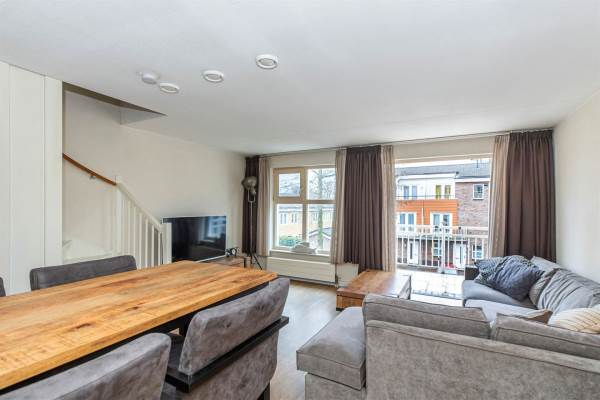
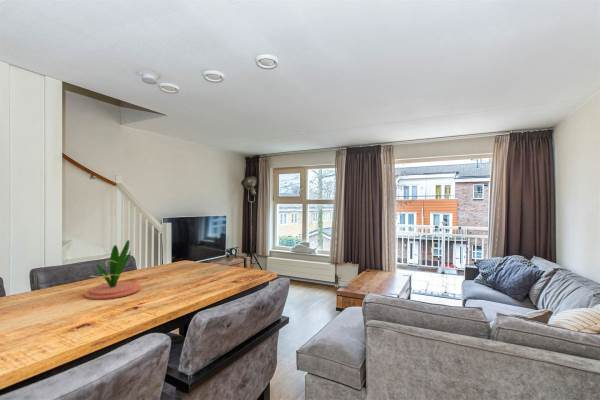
+ plant (113, 265)
